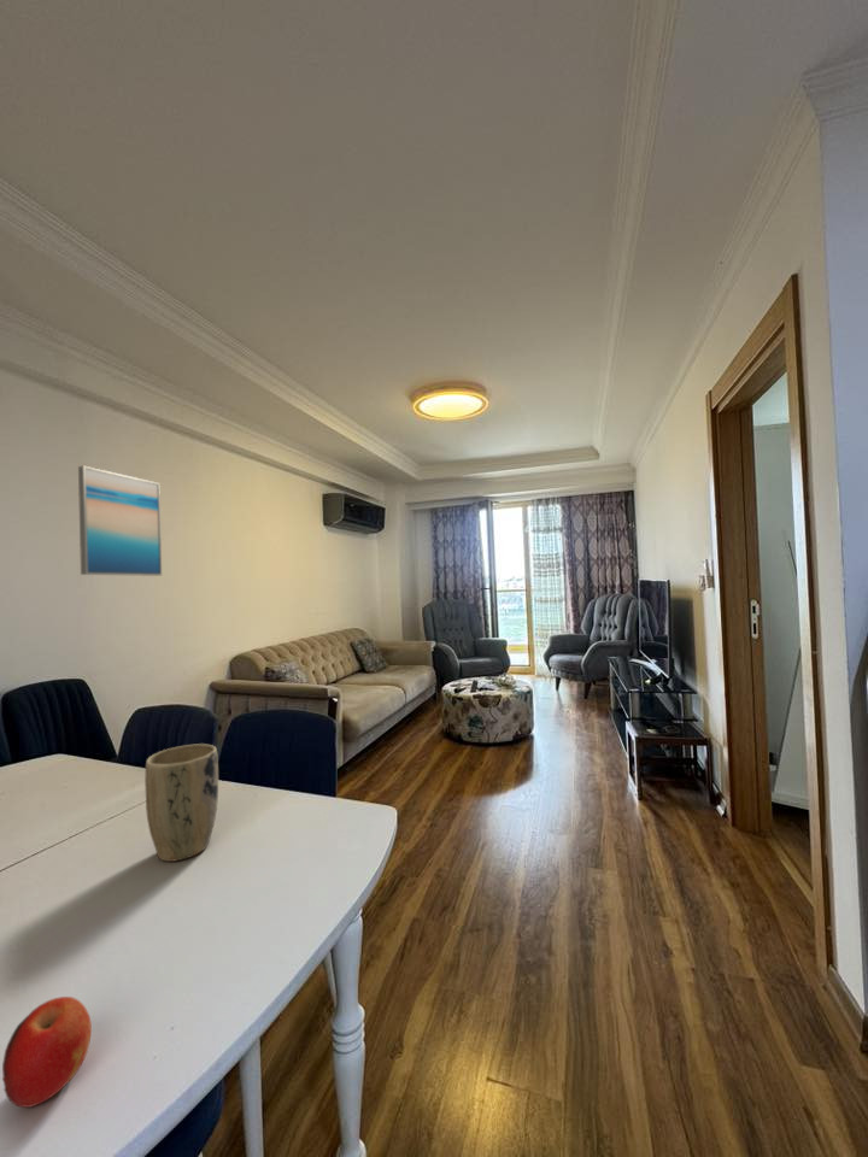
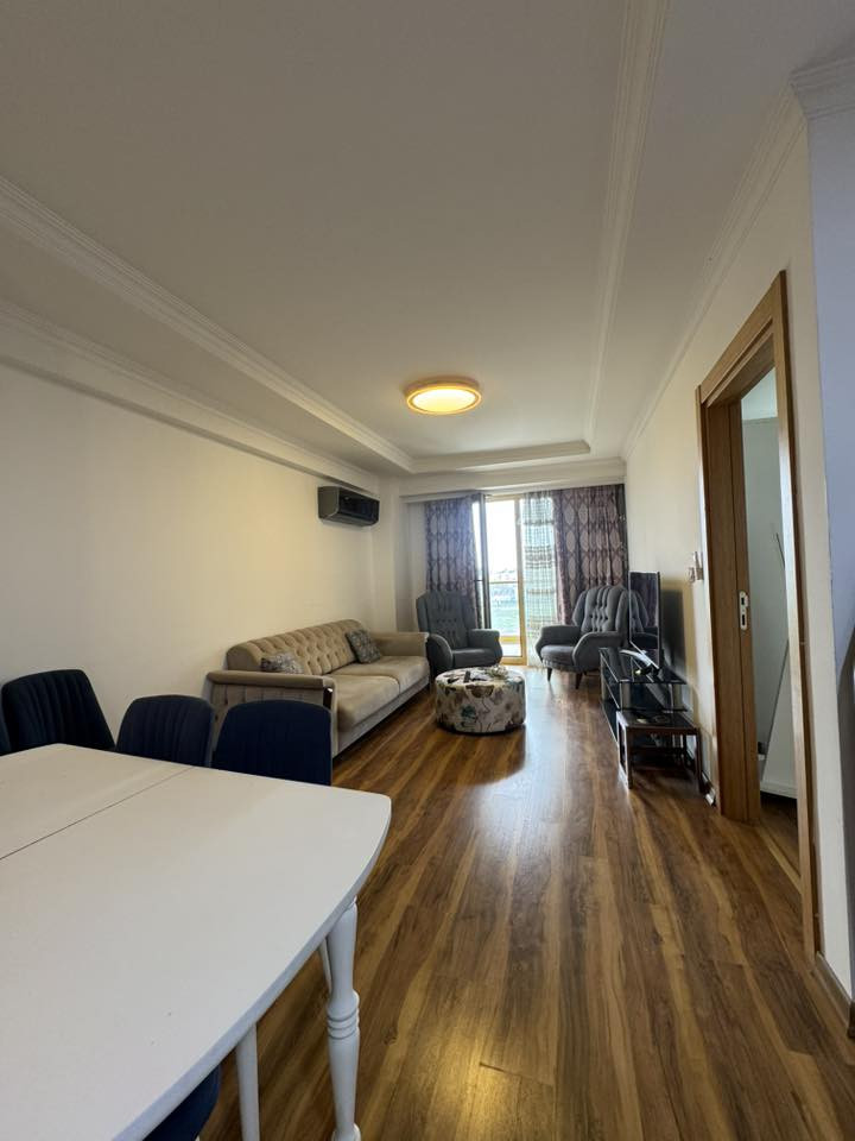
- fruit (47, 1046)
- plant pot (183, 800)
- wall art (123, 524)
